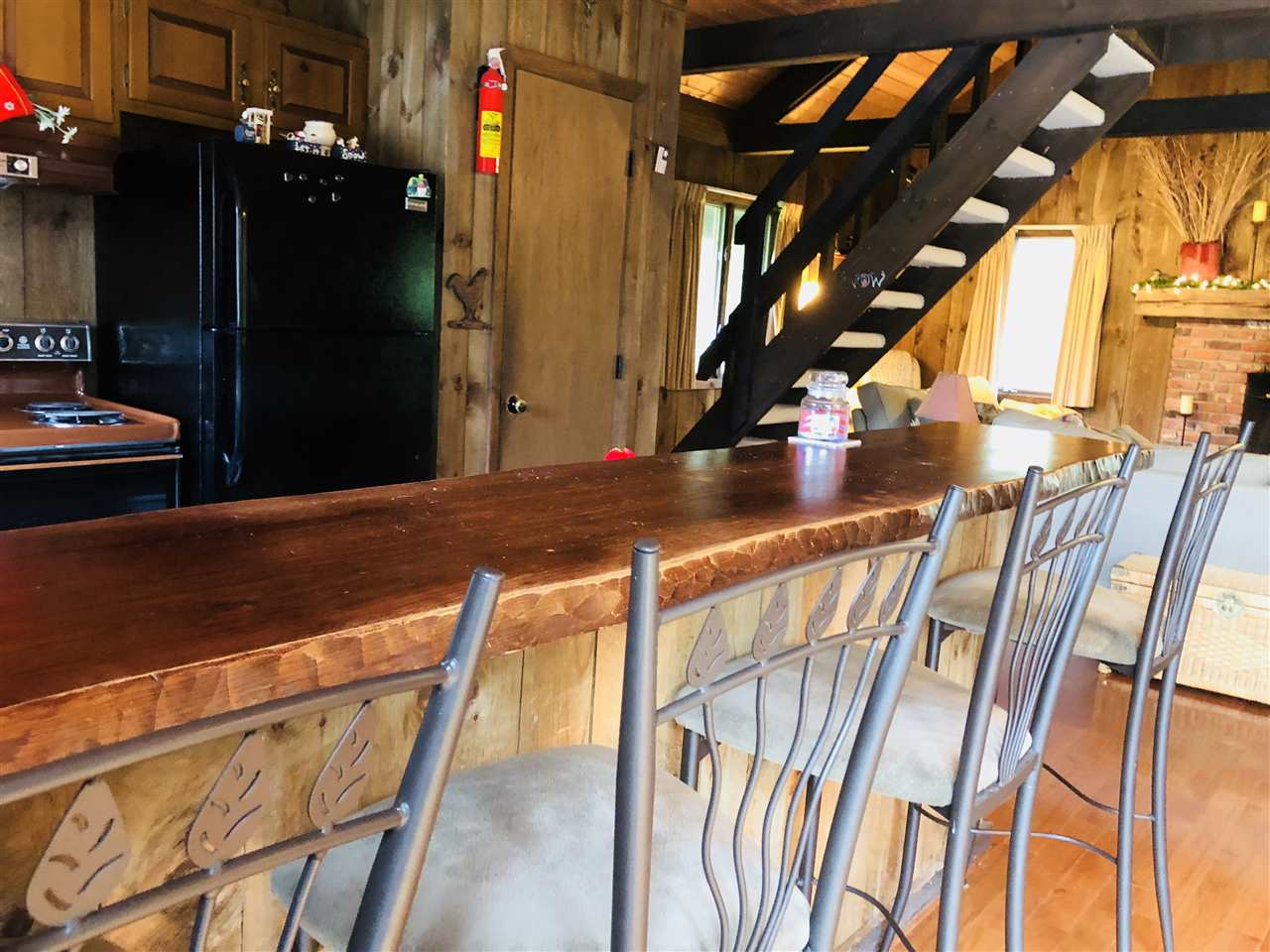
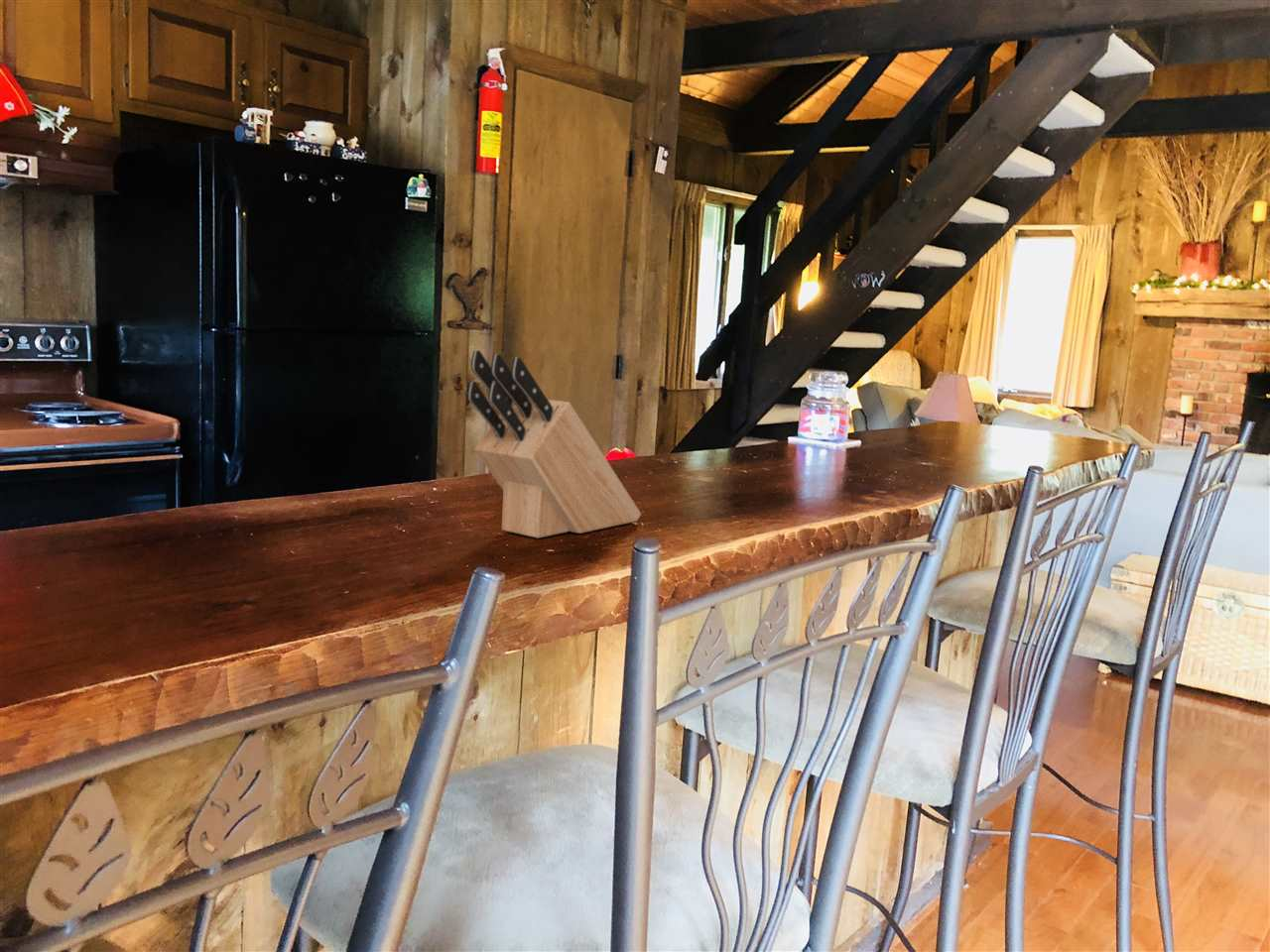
+ knife block (554, 441)
